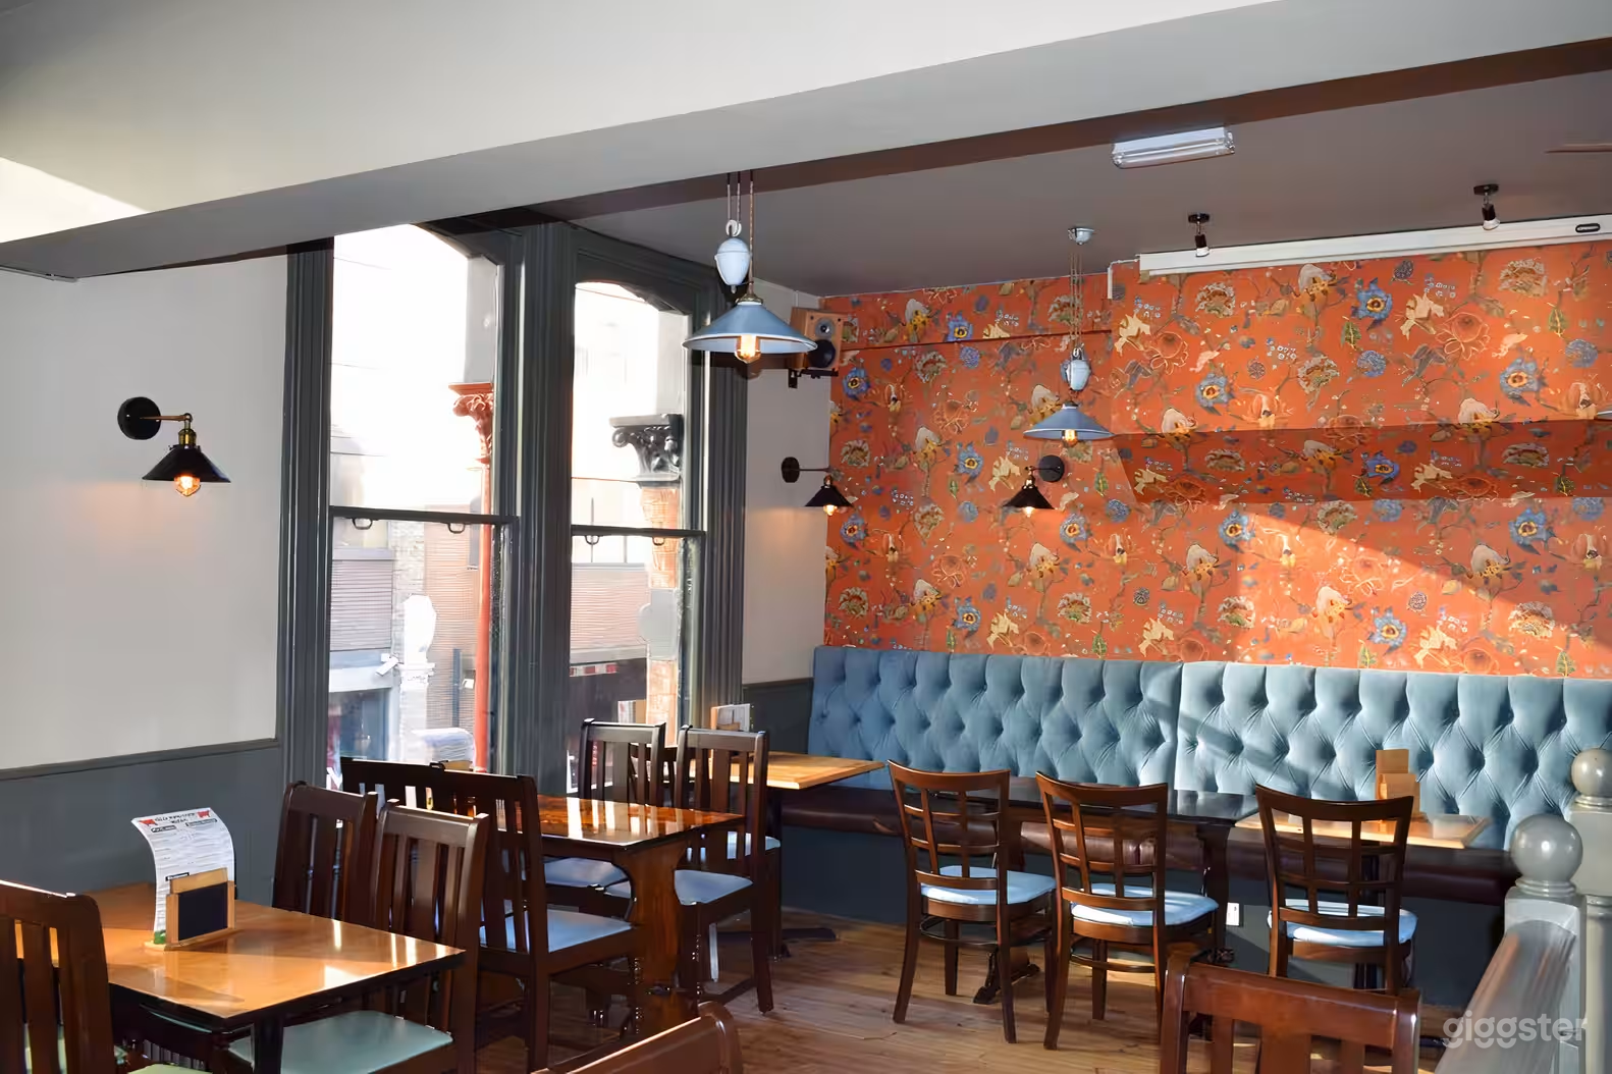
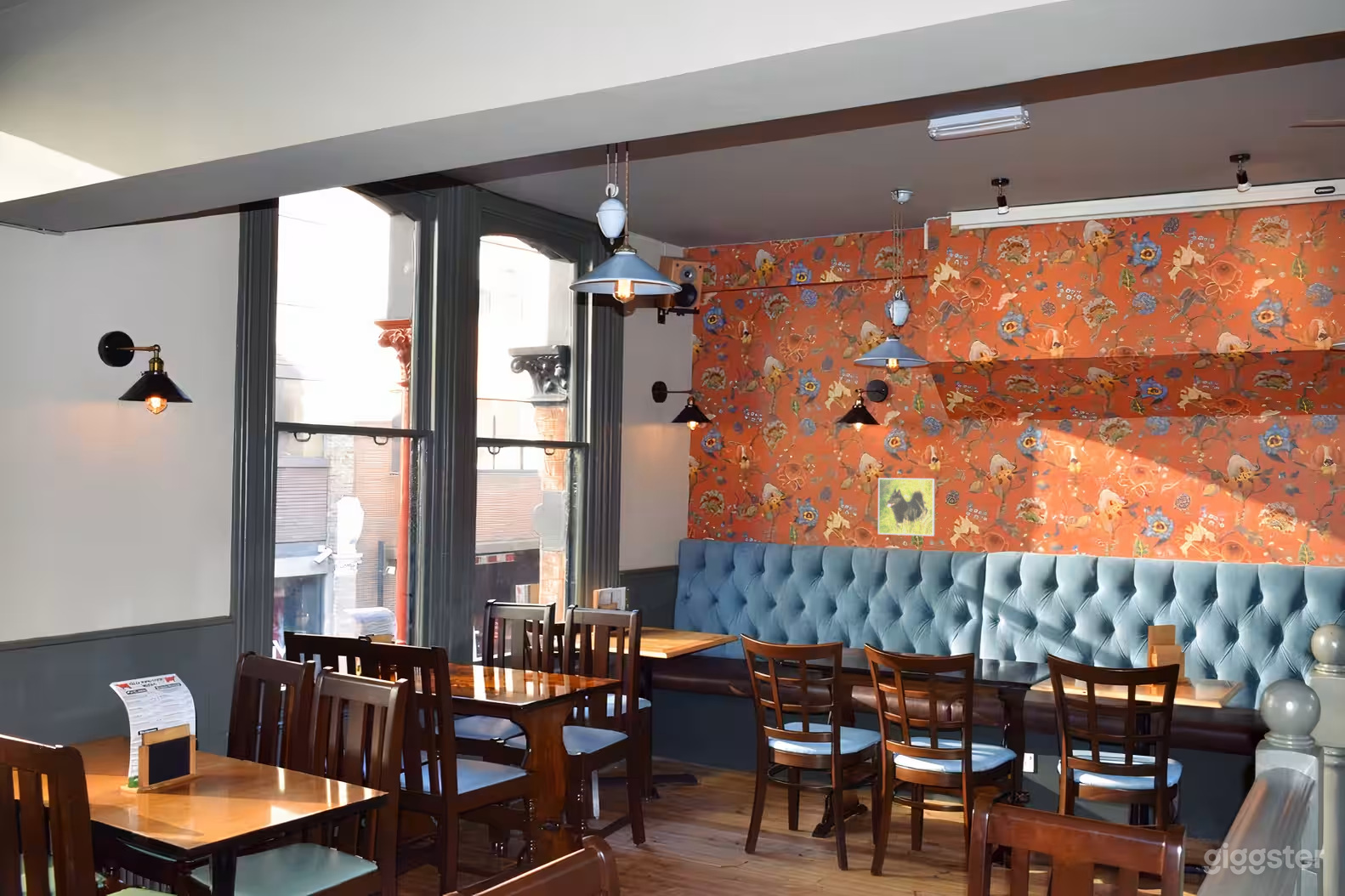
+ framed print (906, 506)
